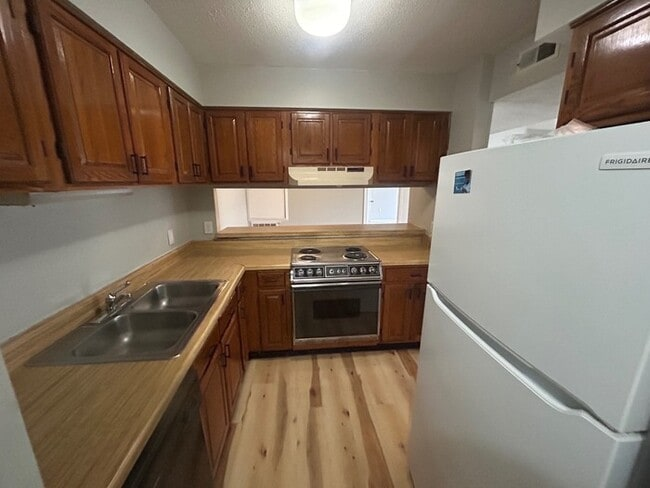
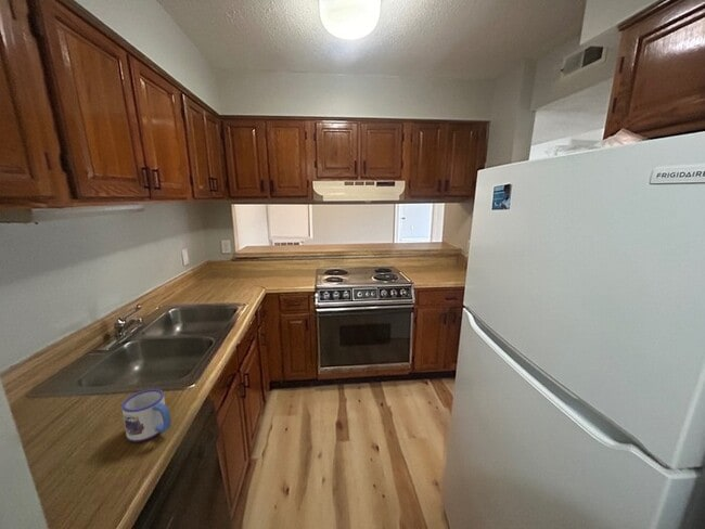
+ mug (150, 415)
